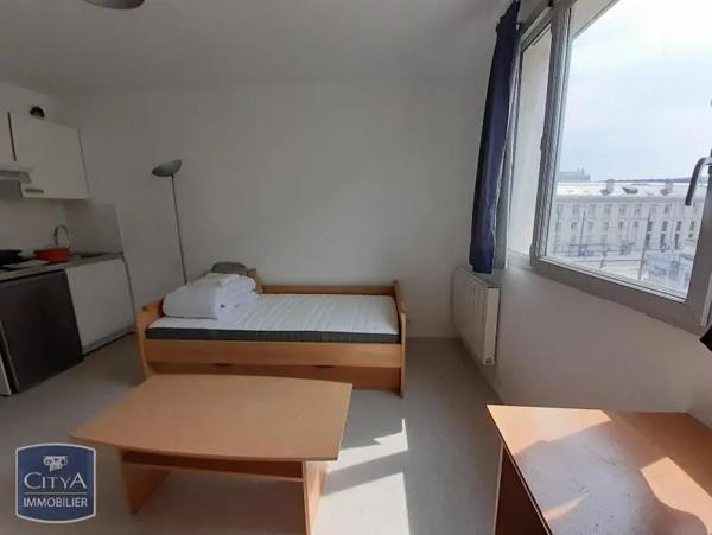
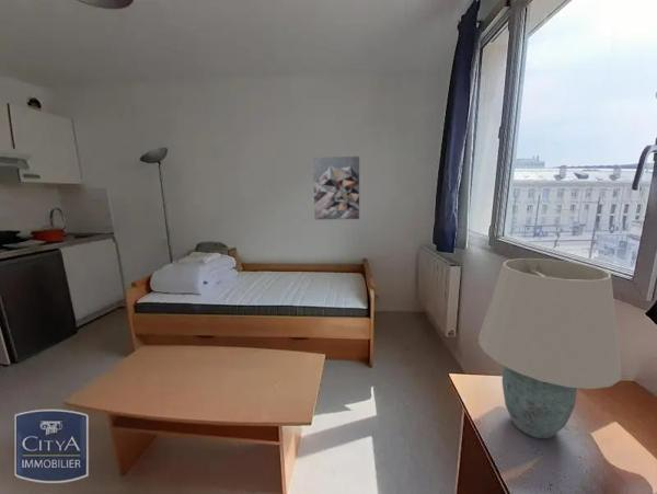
+ wall art (336, 188)
+ table lamp (542, 351)
